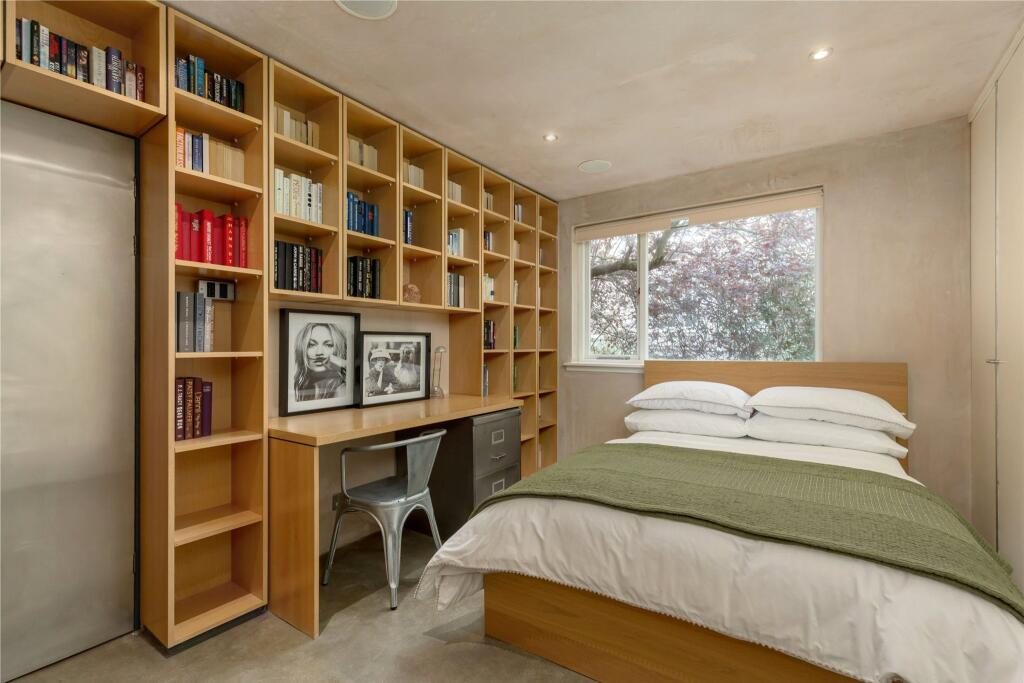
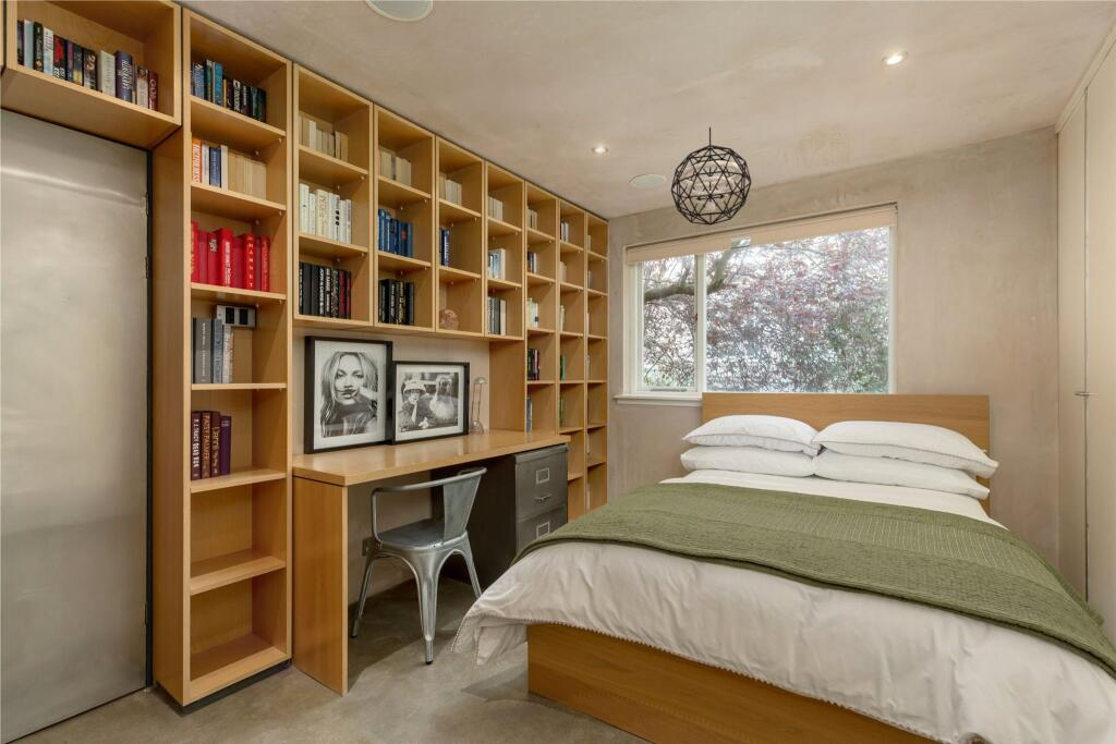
+ pendant light (709, 175)
